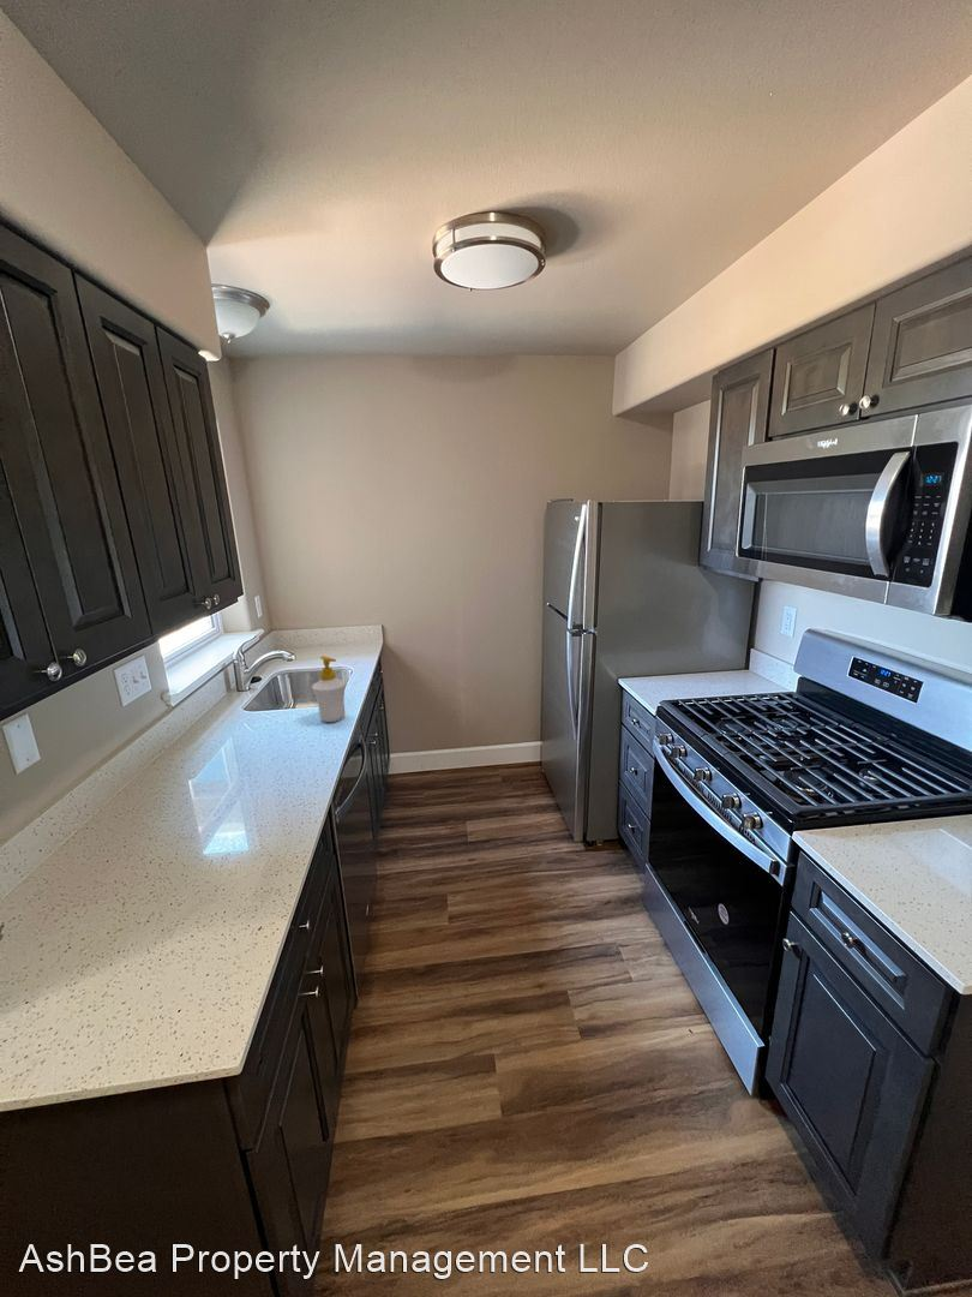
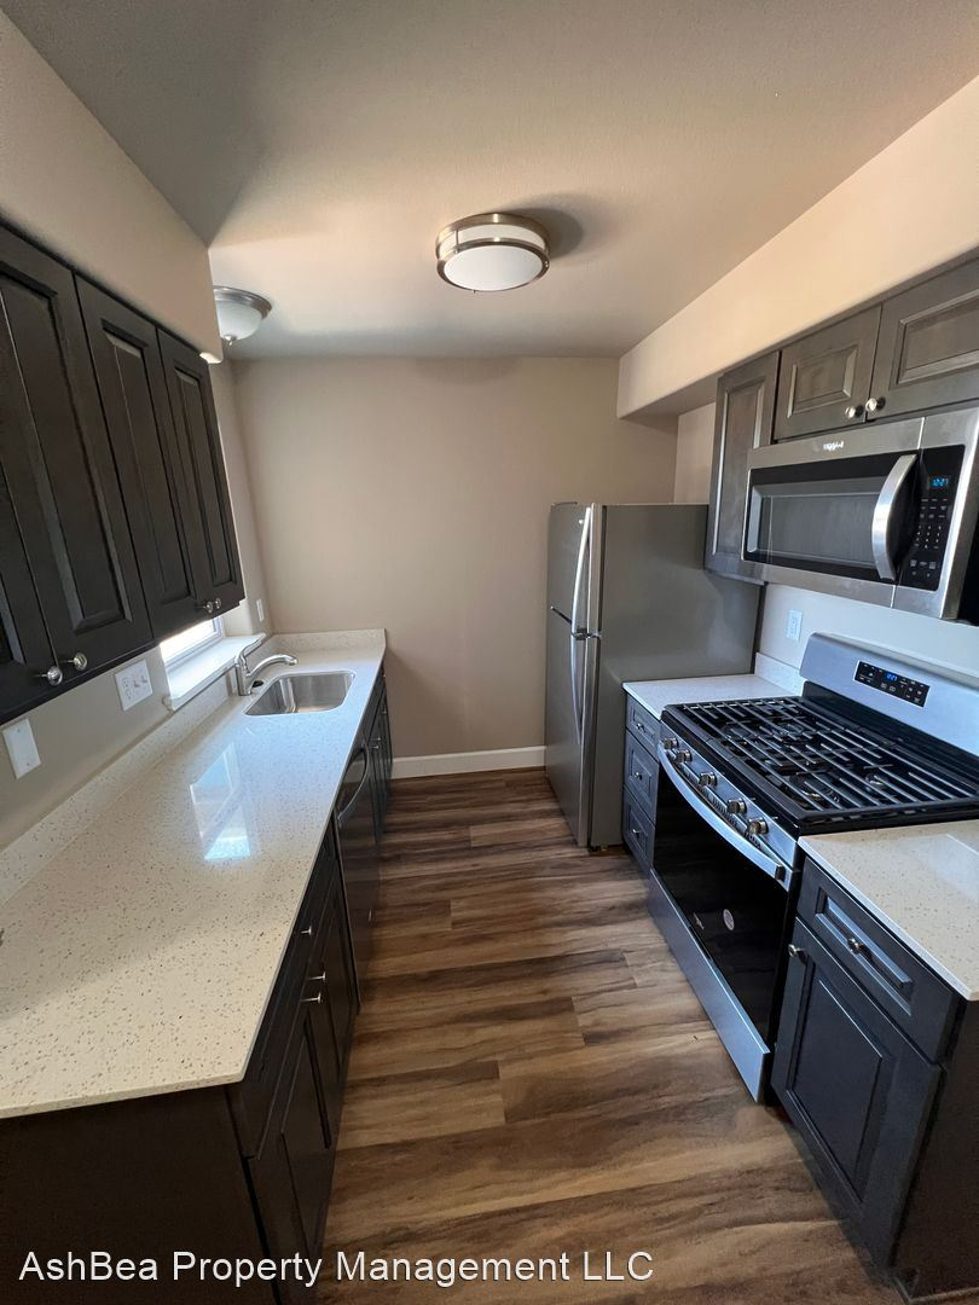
- soap bottle (329, 688)
